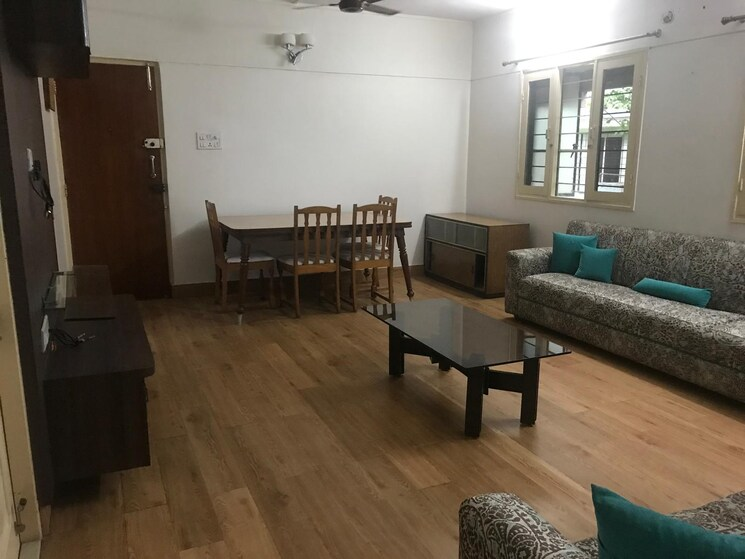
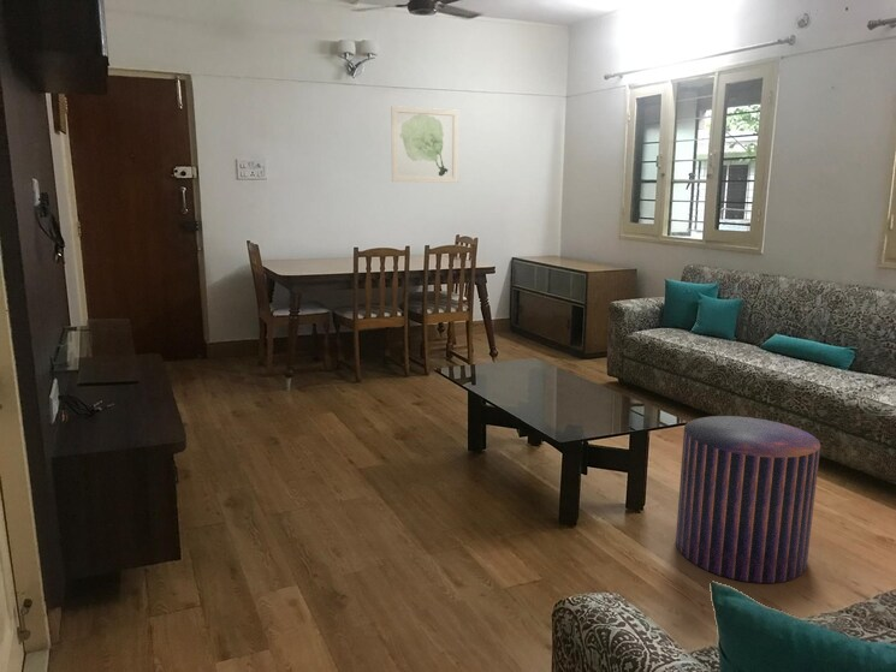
+ pouf (744, 493)
+ wall art (425, 145)
